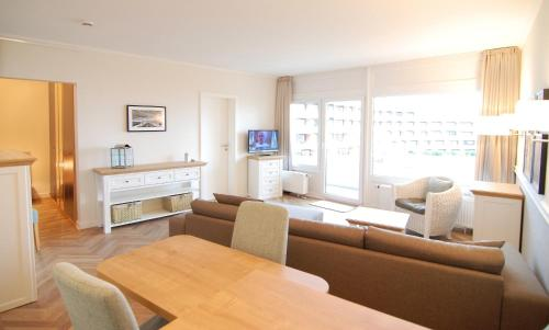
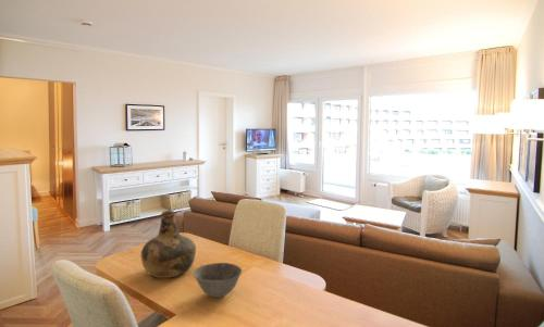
+ bowl (218, 281)
+ bottle (169, 241)
